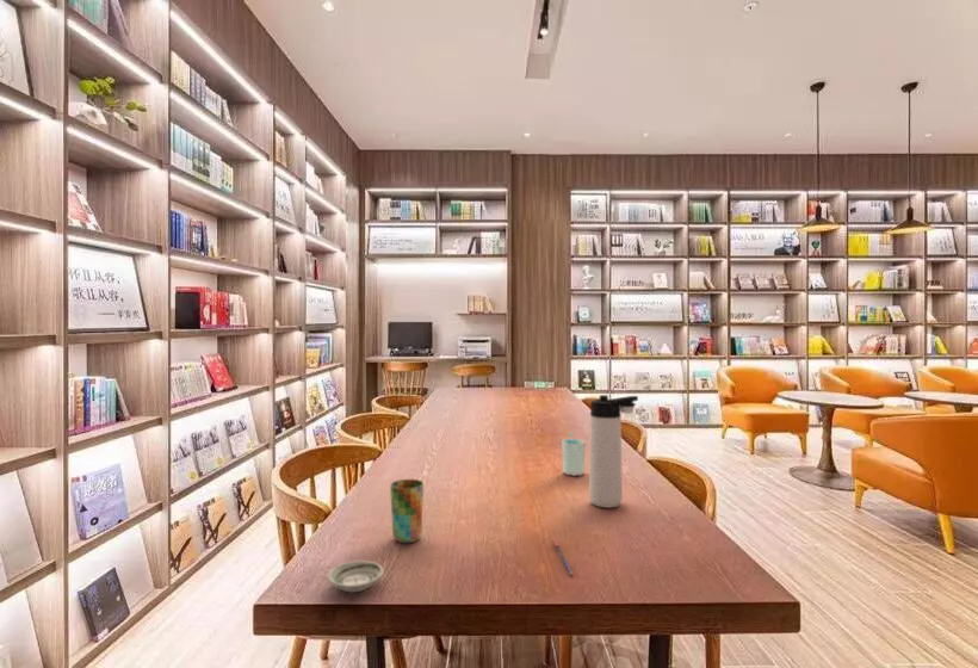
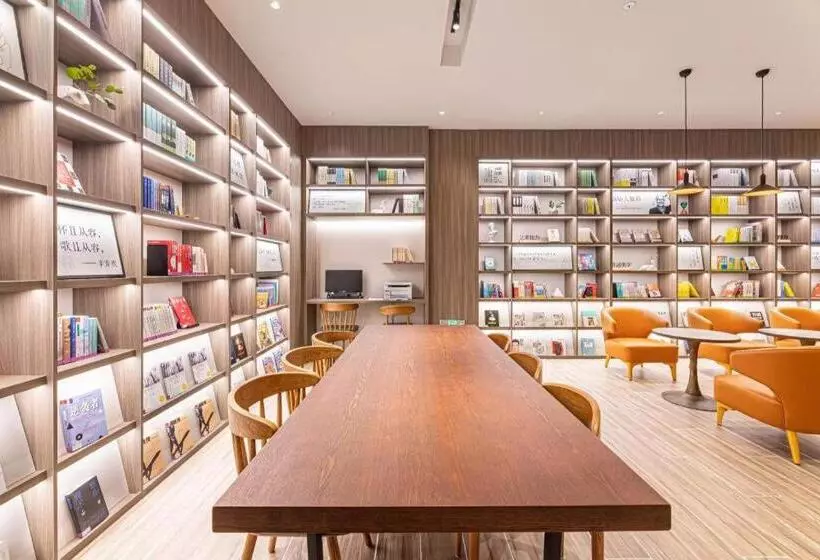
- pen (562, 555)
- cup (574, 453)
- saucer (355, 579)
- thermos bottle (613, 450)
- cup (407, 511)
